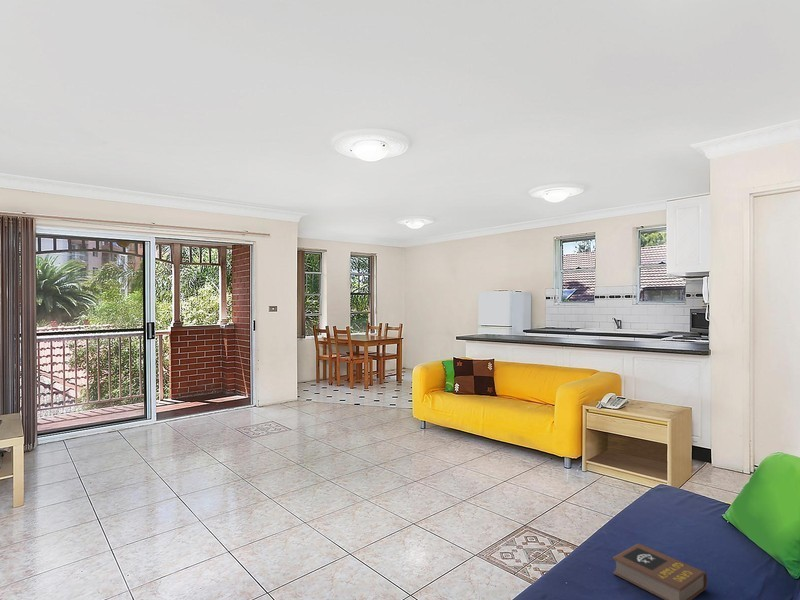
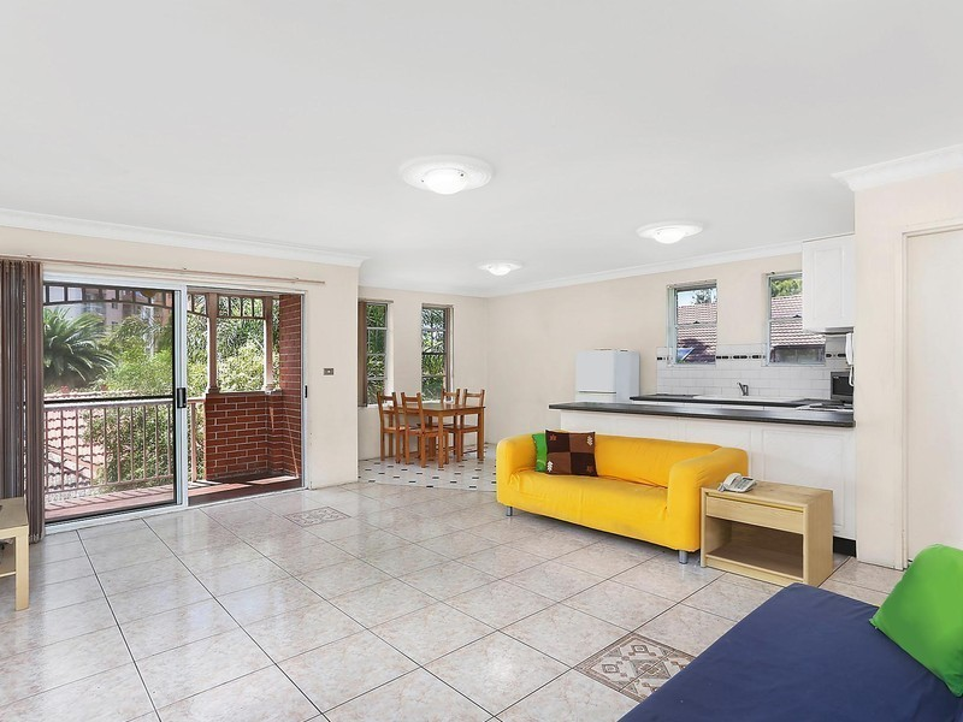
- book (655, 570)
